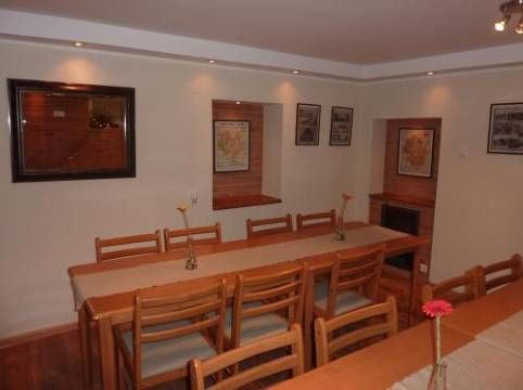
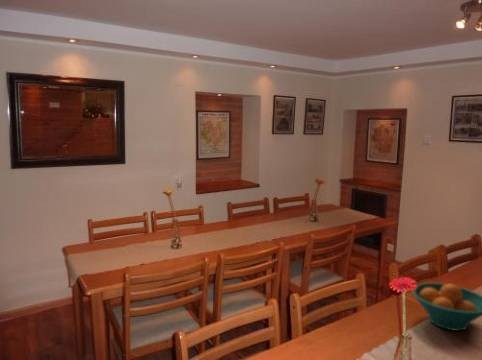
+ fruit bowl (449, 303)
